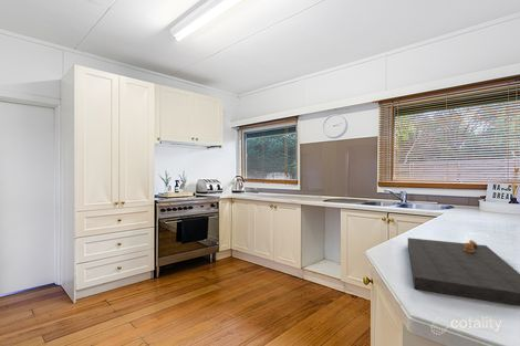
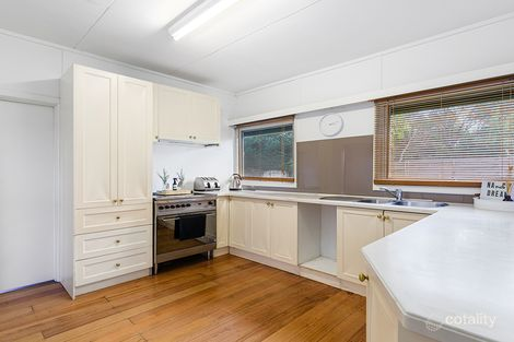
- cutting board (456, 259)
